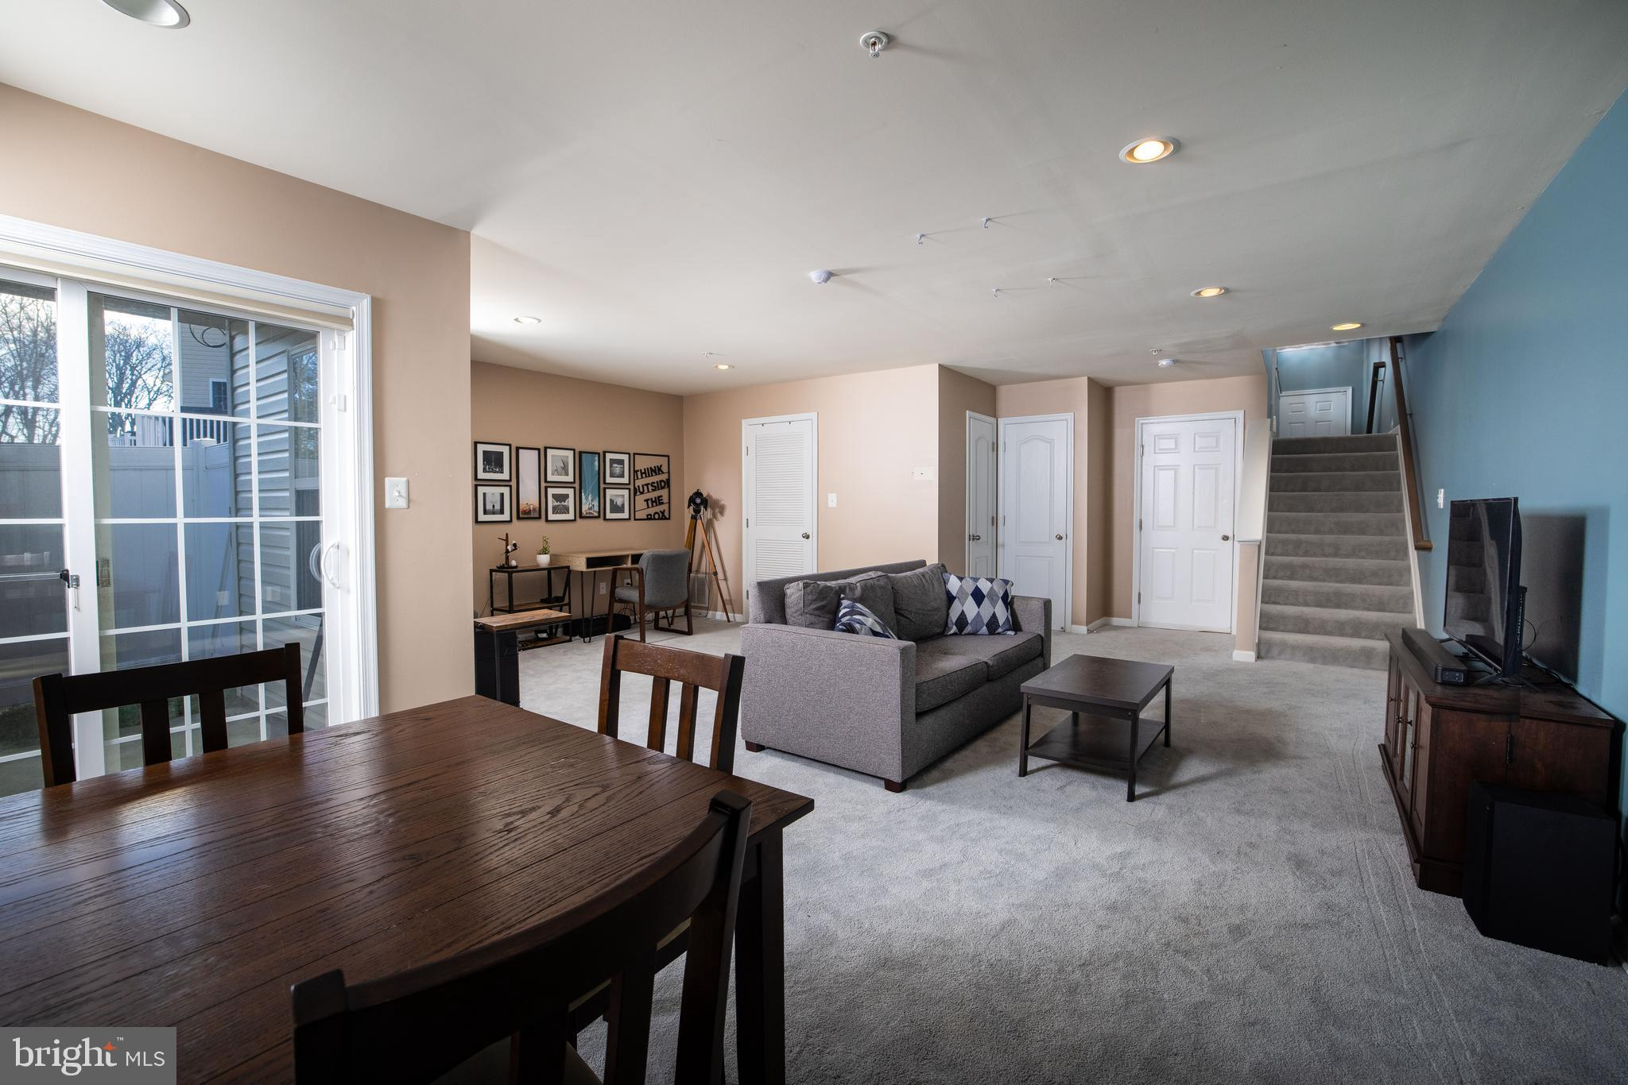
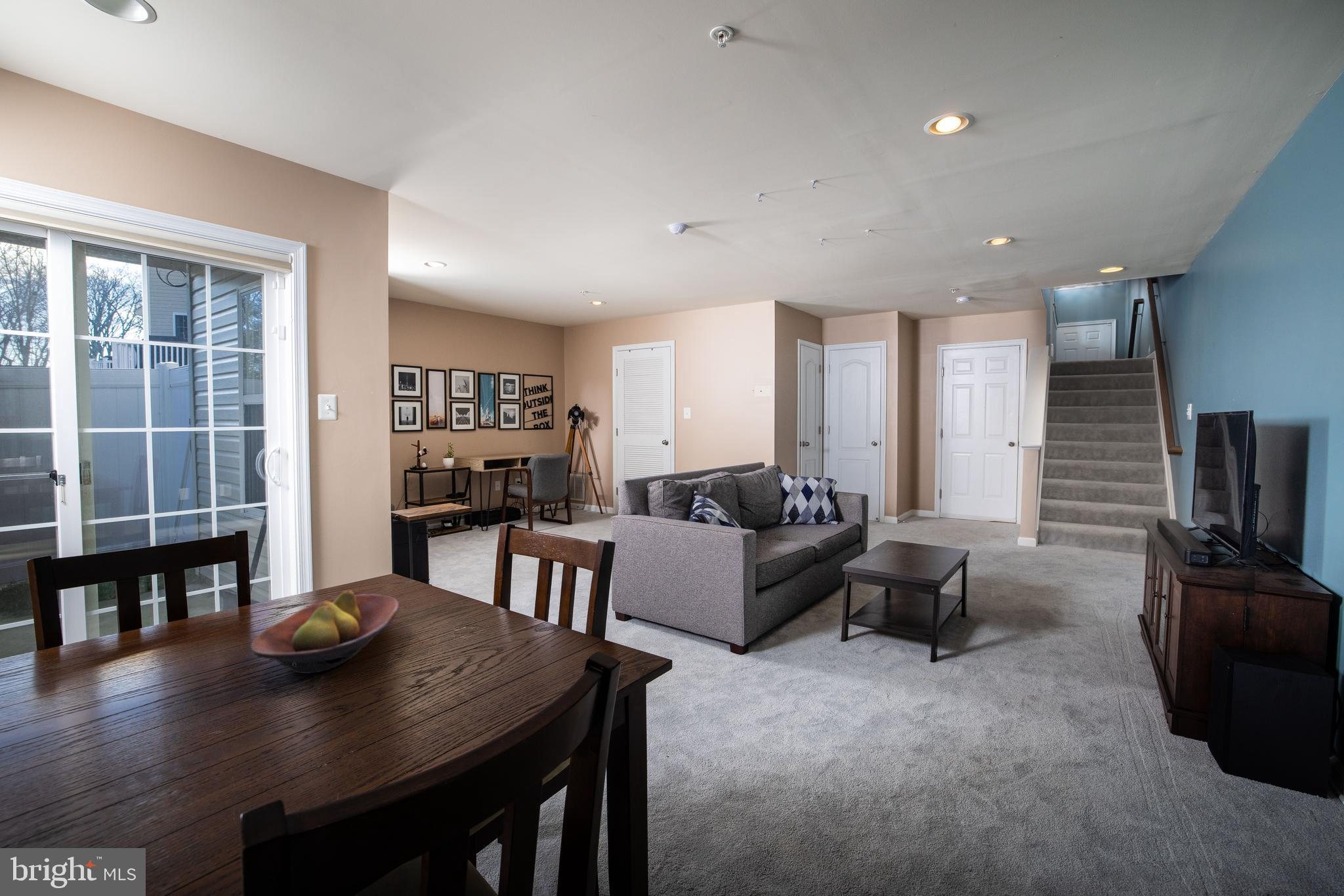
+ fruit bowl (333, 622)
